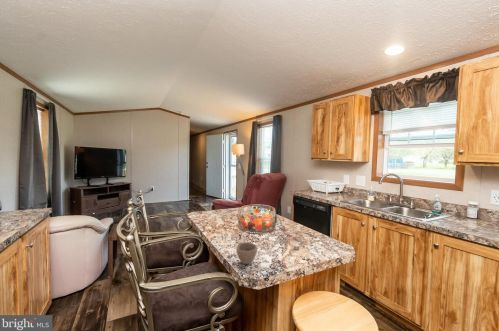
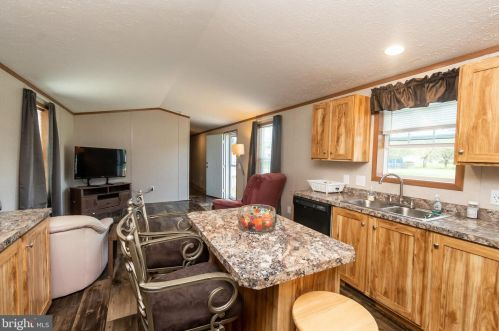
- cup (244, 253)
